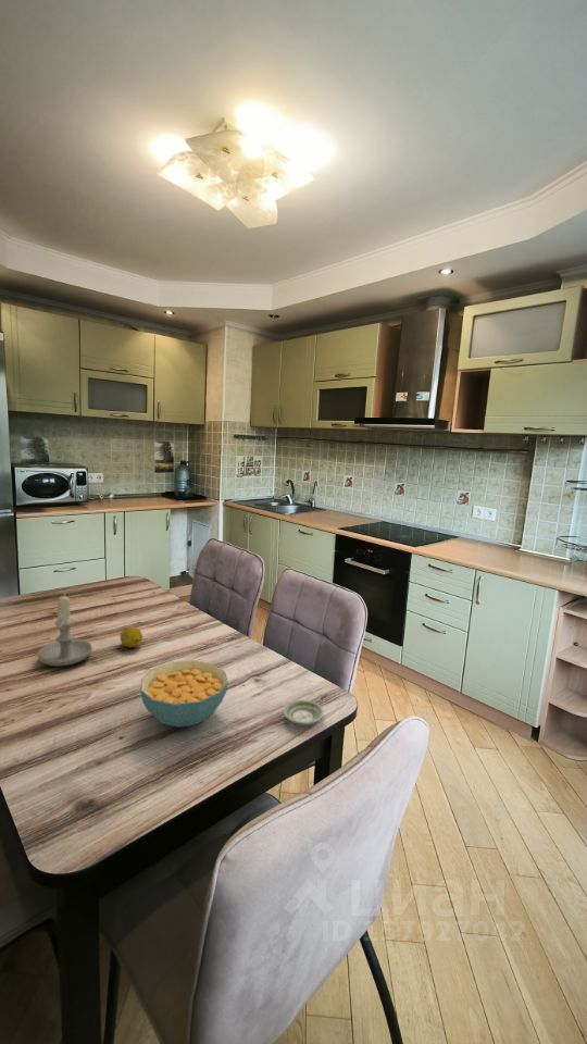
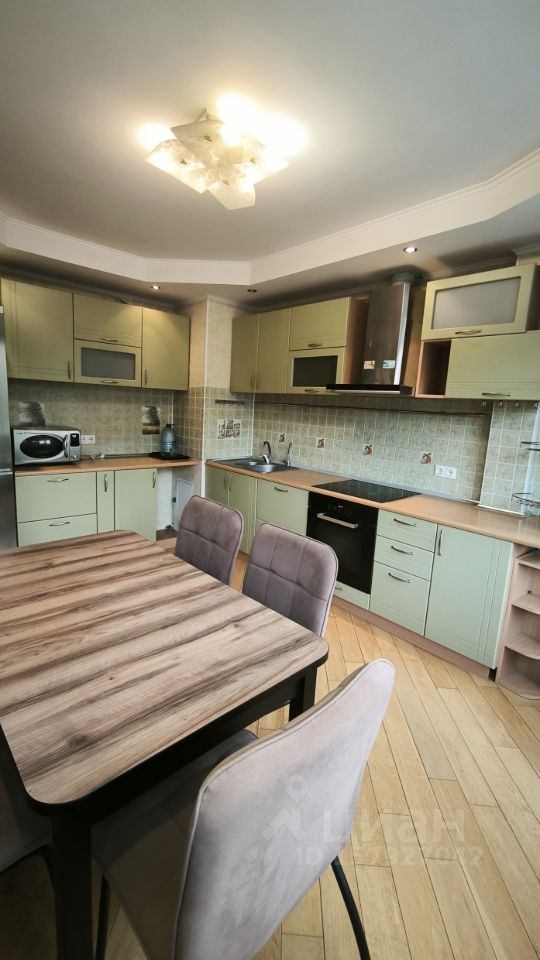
- fruit (130, 636)
- candle (64, 626)
- saucer (302, 714)
- cereal bowl (184, 699)
